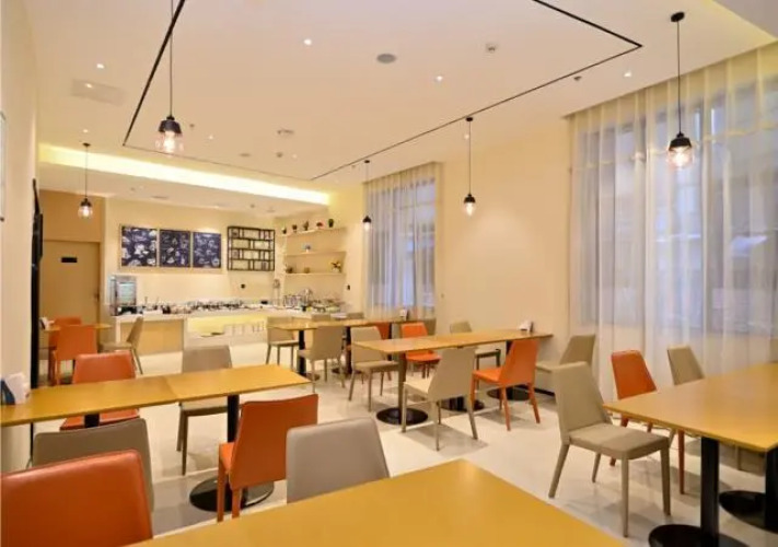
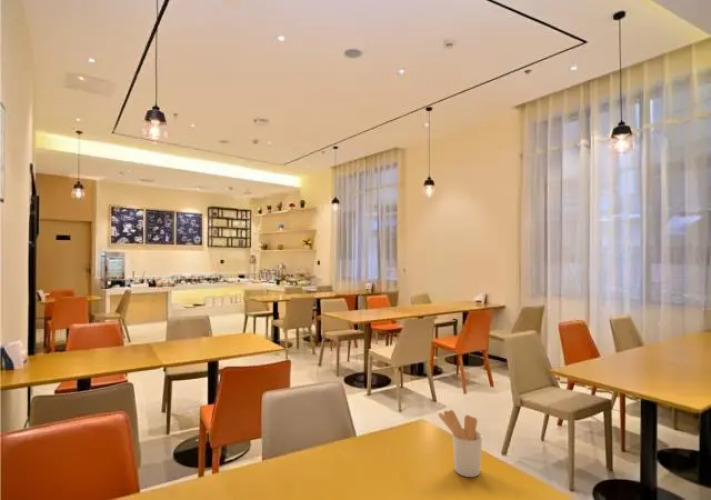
+ utensil holder (460, 440)
